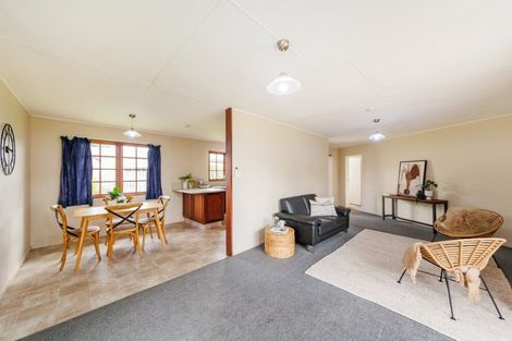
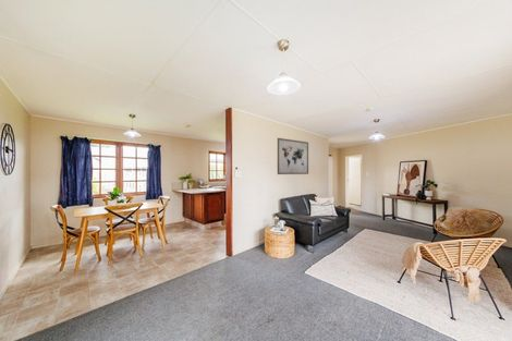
+ wall art (293, 157)
